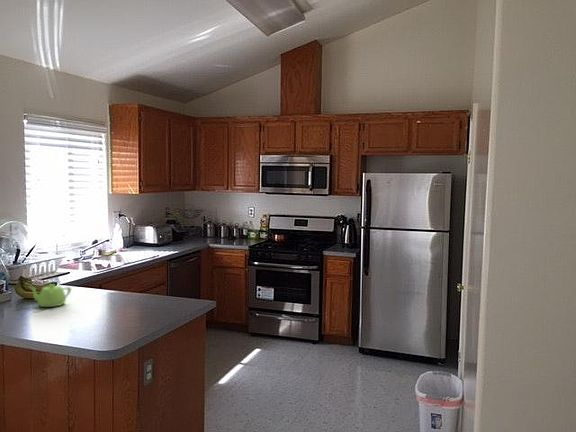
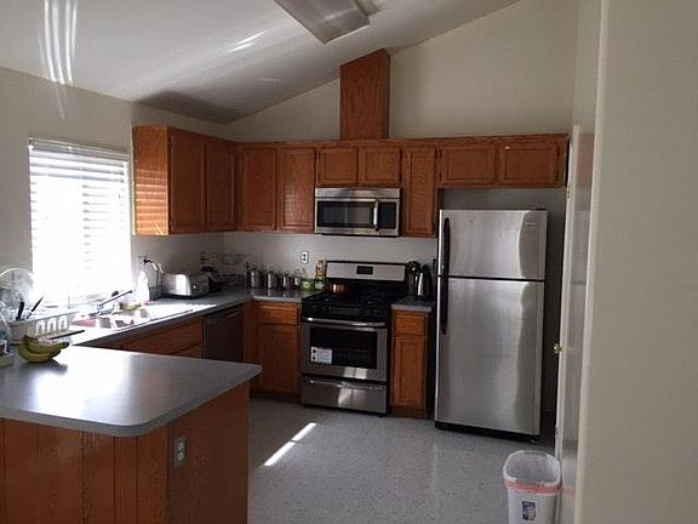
- teapot (50, 294)
